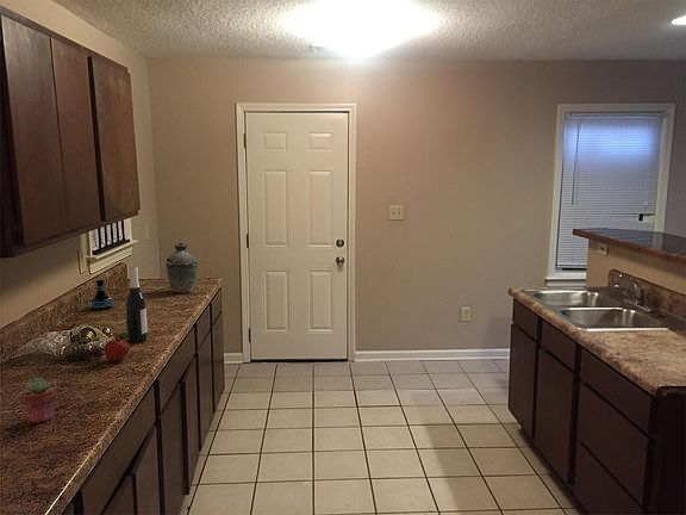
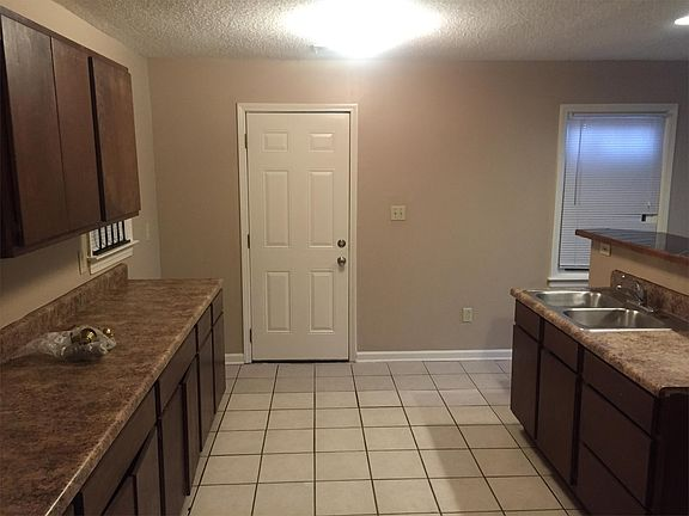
- potted succulent (39, 397)
- wine bottle (135, 303)
- tequila bottle (100, 293)
- fruit (117, 346)
- kettle (181, 266)
